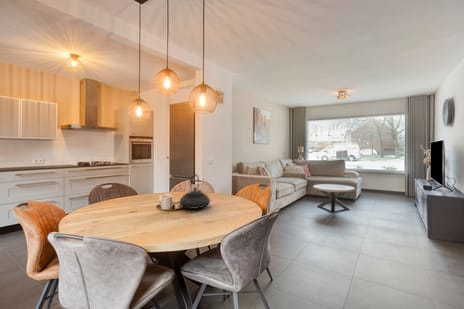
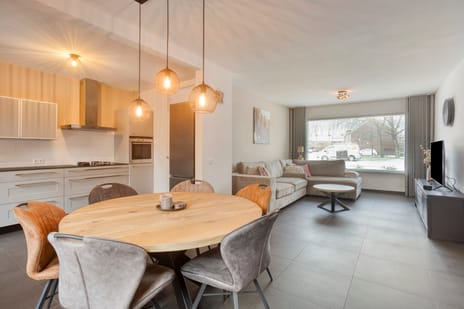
- teapot (195, 190)
